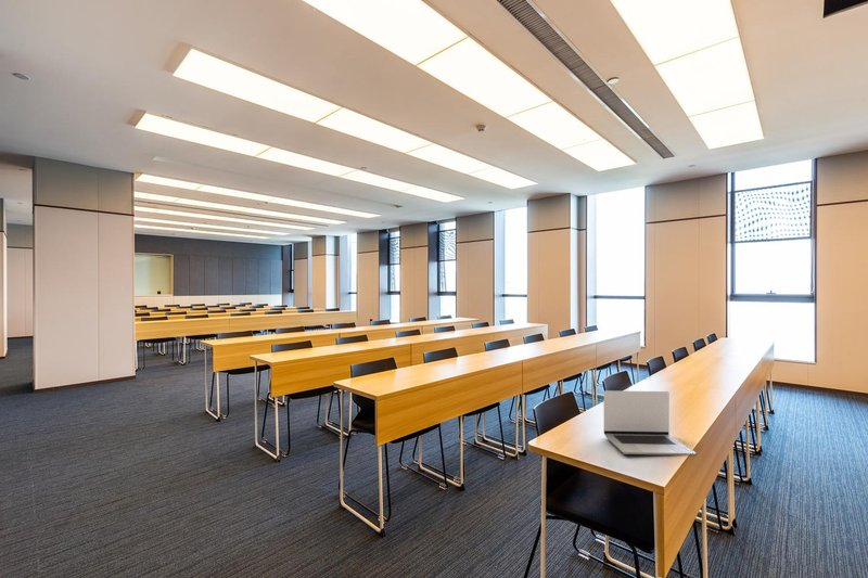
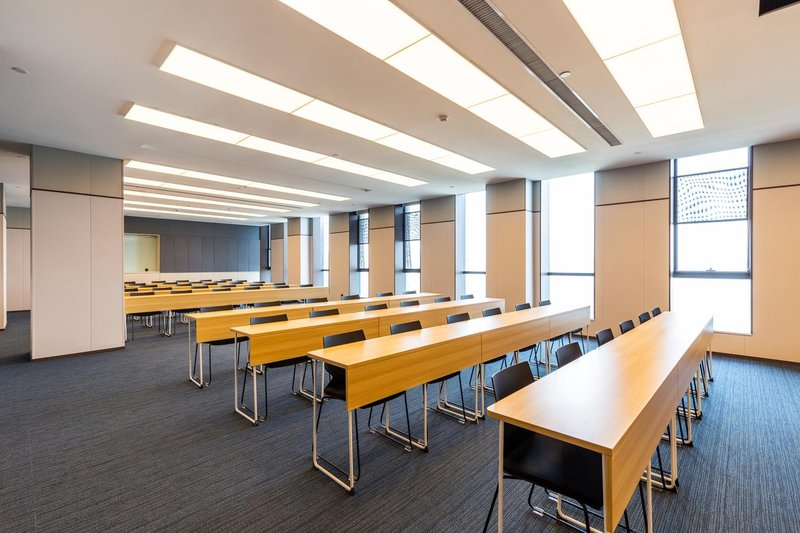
- laptop (647, 421)
